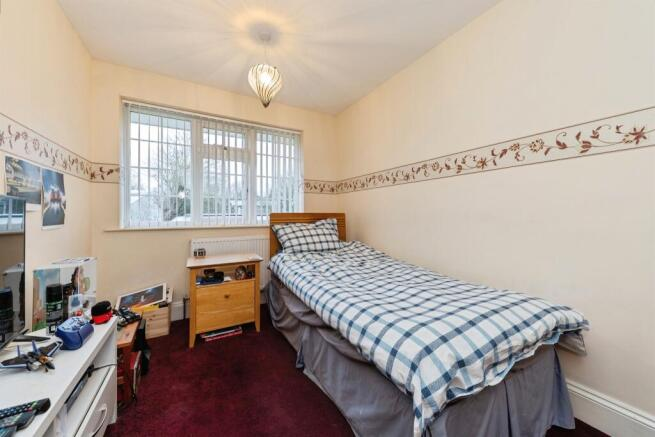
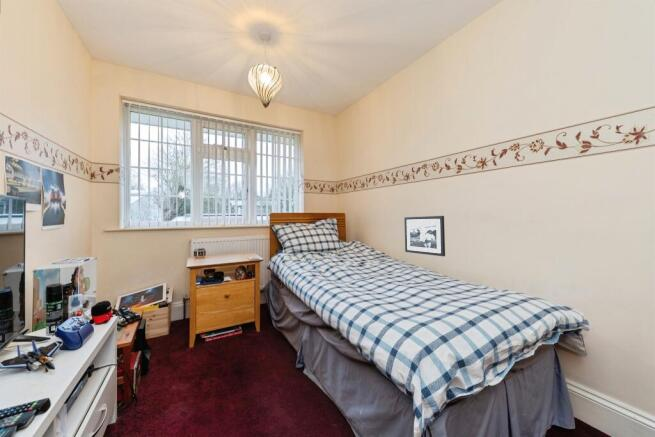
+ picture frame (423, 235)
